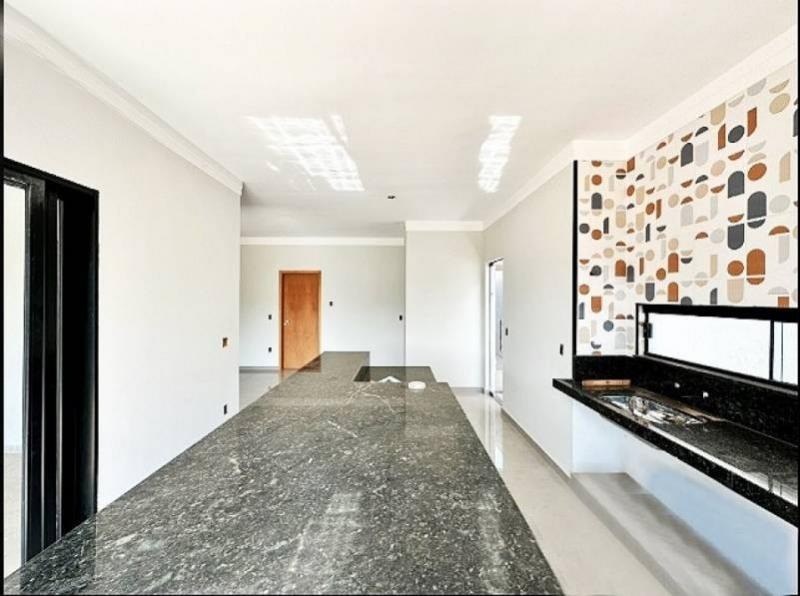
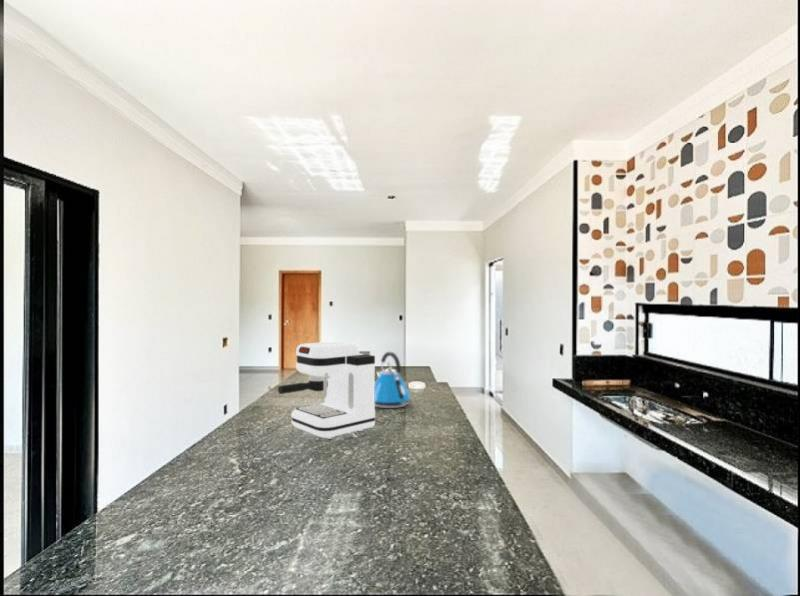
+ coffee maker (330, 387)
+ kettle (390, 377)
